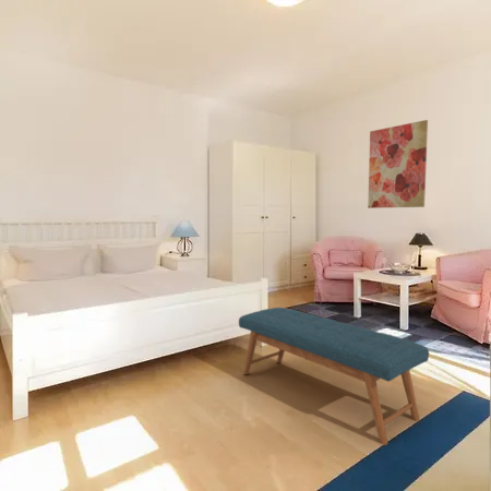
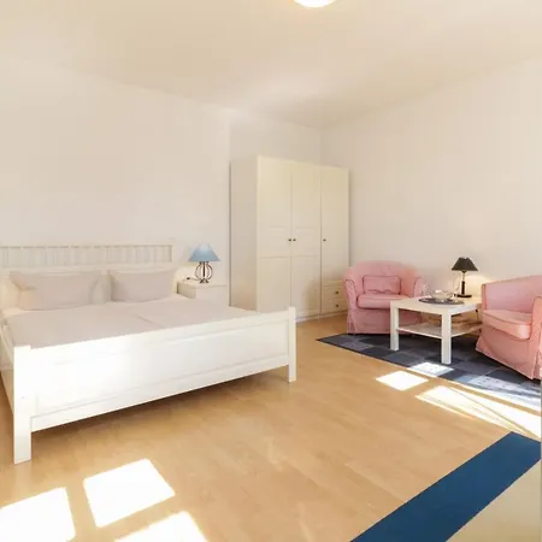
- bench (321, 359)
- wall art (395, 167)
